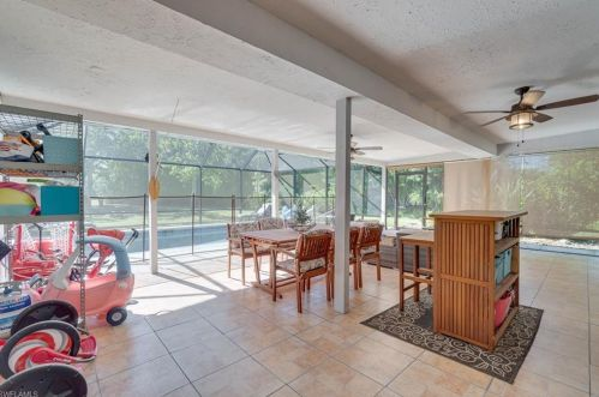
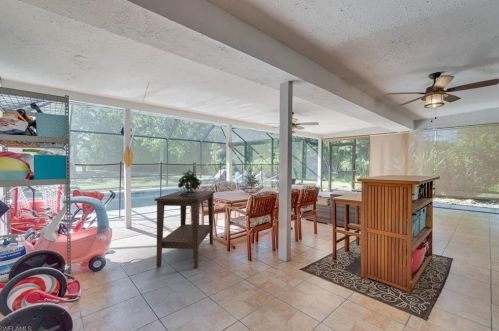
+ potted plant (189, 181)
+ side table (188, 224)
